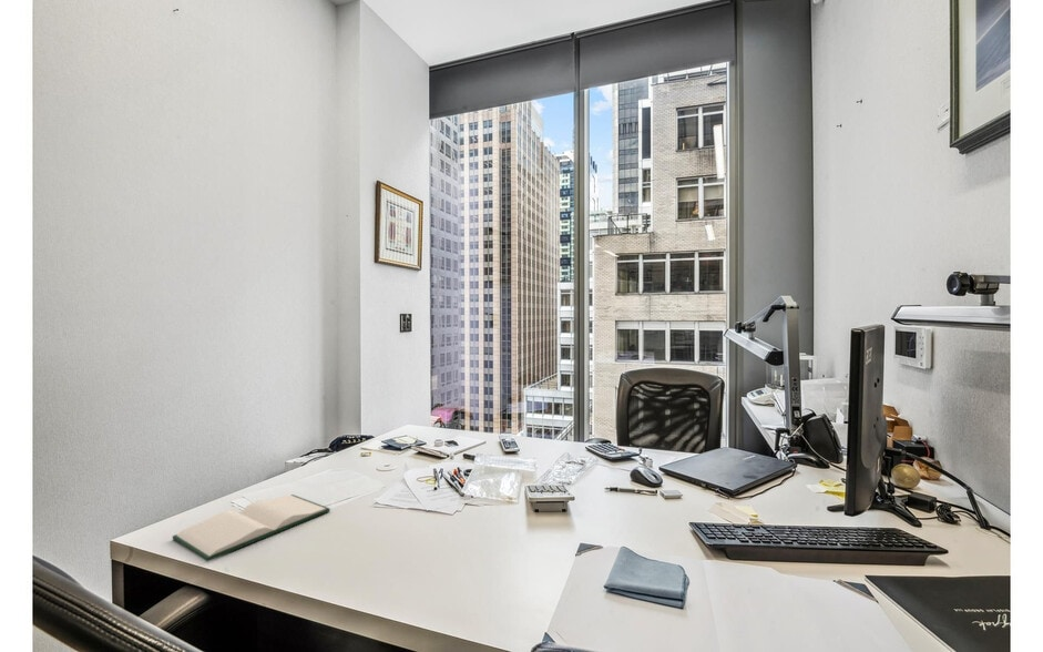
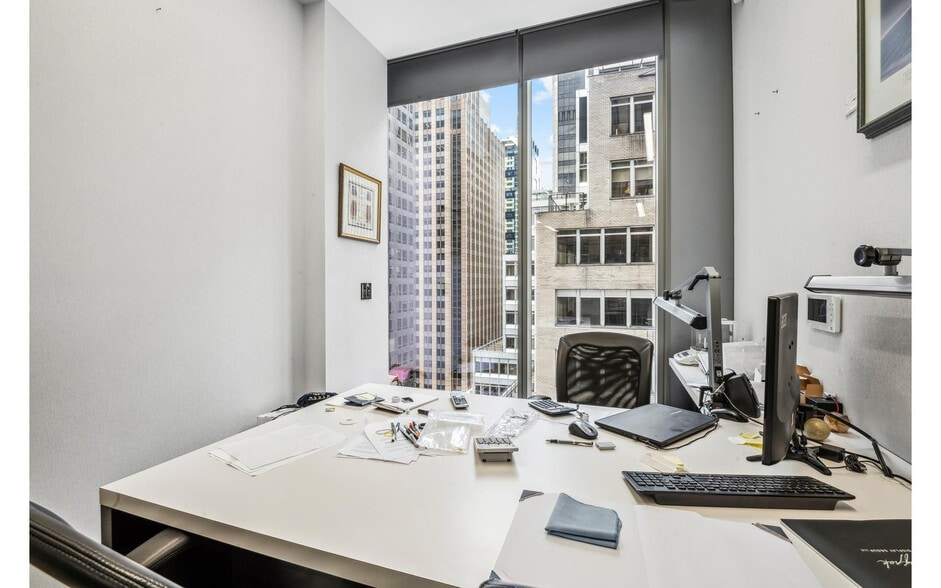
- hardback book (256, 519)
